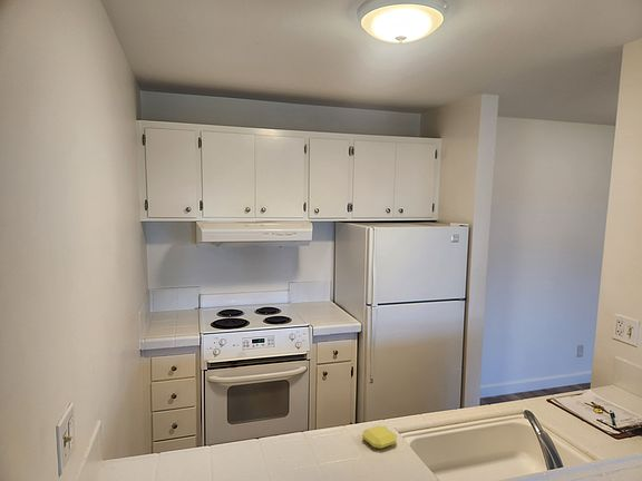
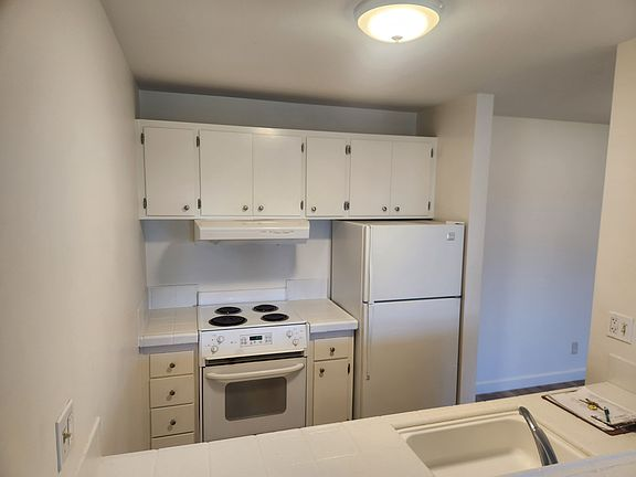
- soap bar (379, 436)
